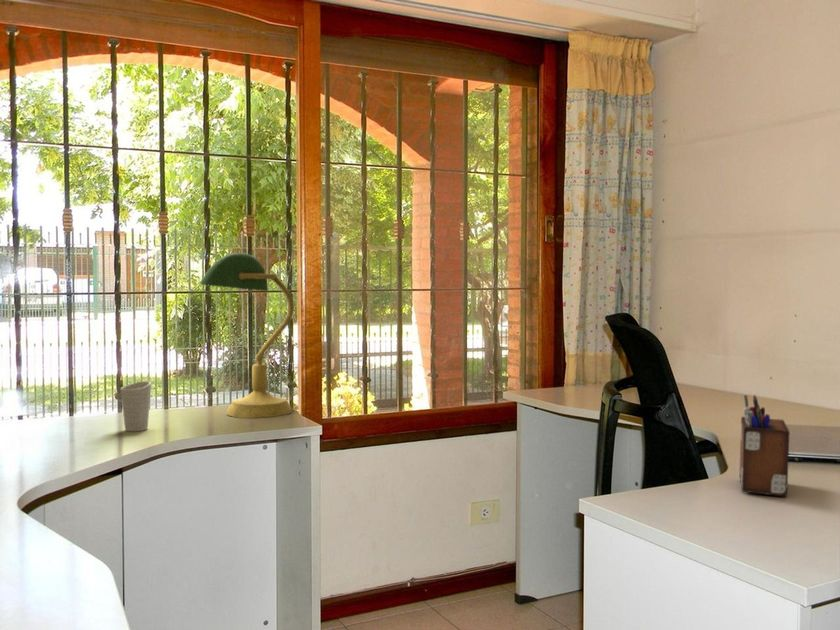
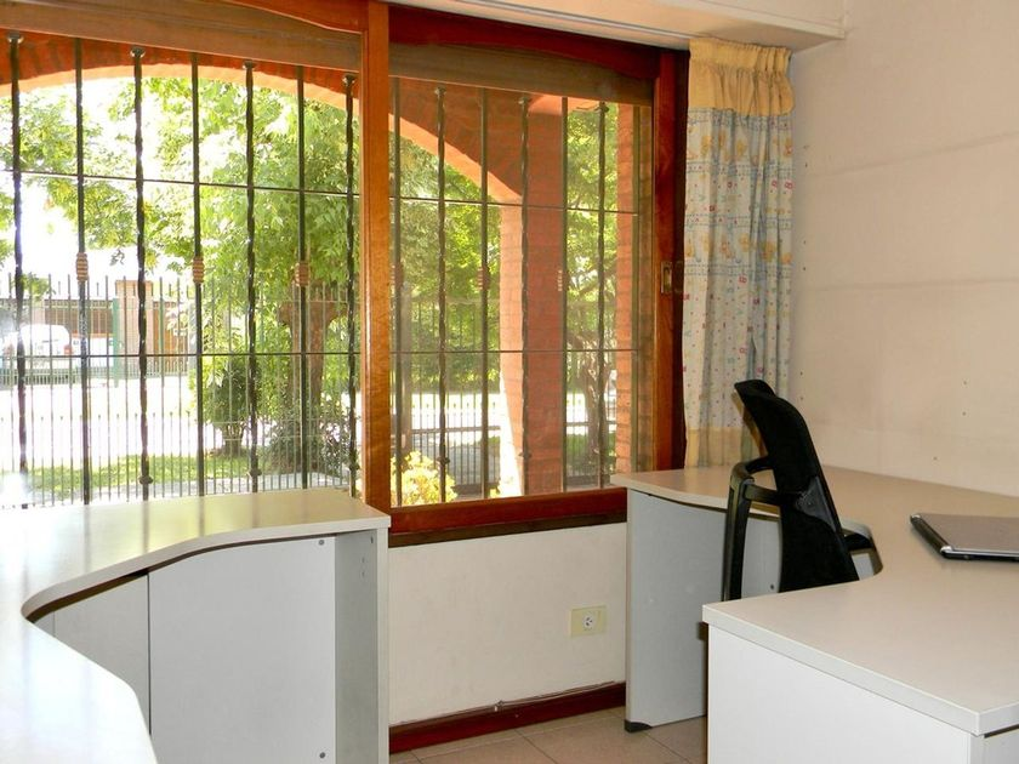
- cup (136, 406)
- desk organizer (763, 443)
- desk lamp (264, 344)
